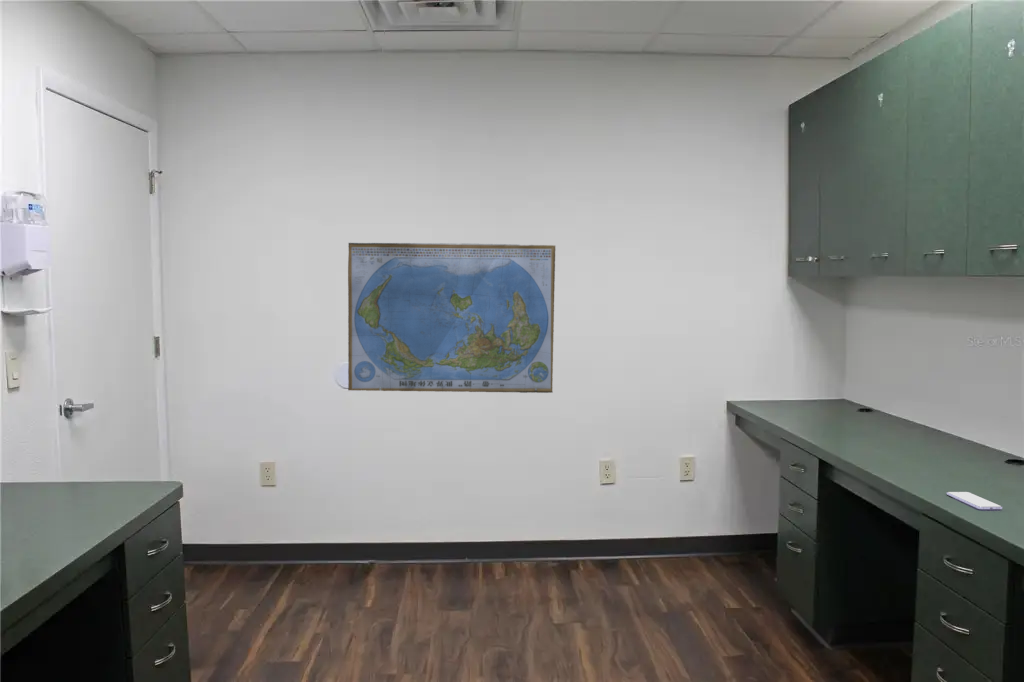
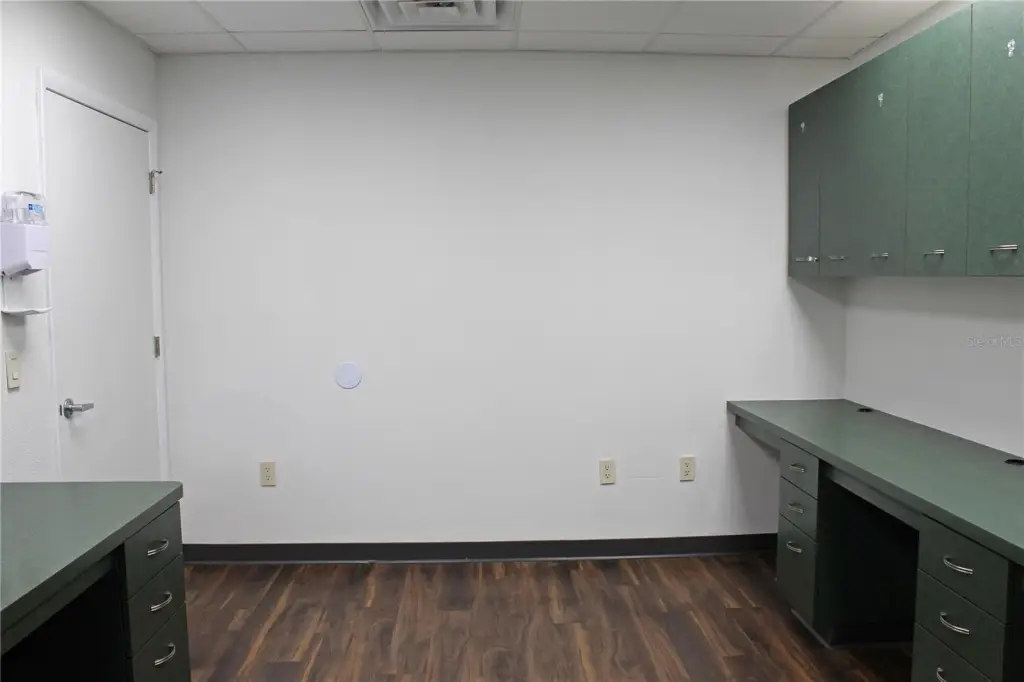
- world map (452, 318)
- smartphone (973, 500)
